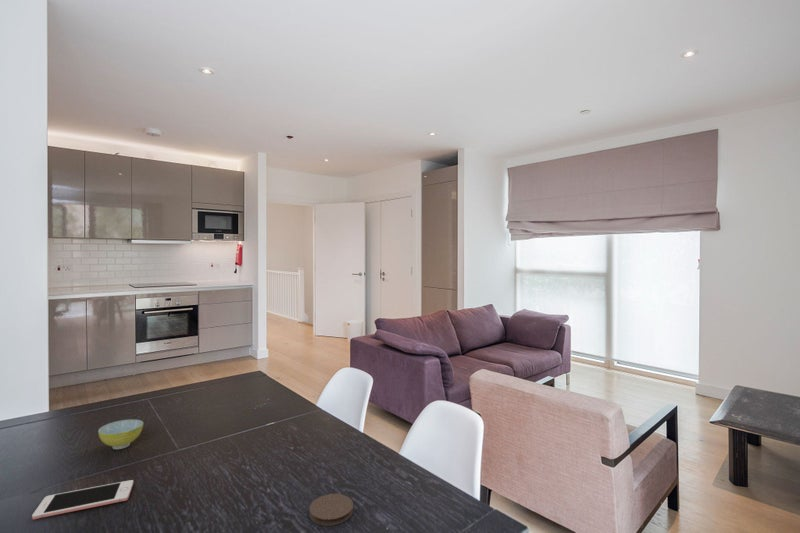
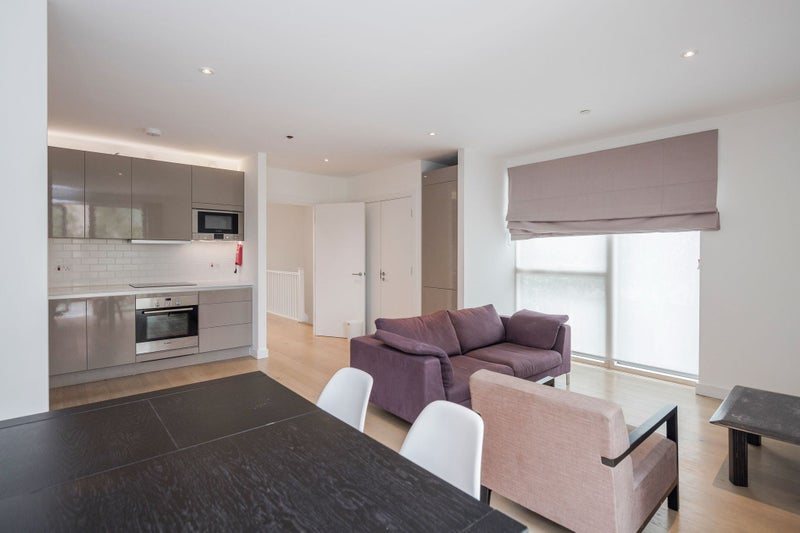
- cell phone (86, 498)
- bowl (121, 436)
- coaster (331, 508)
